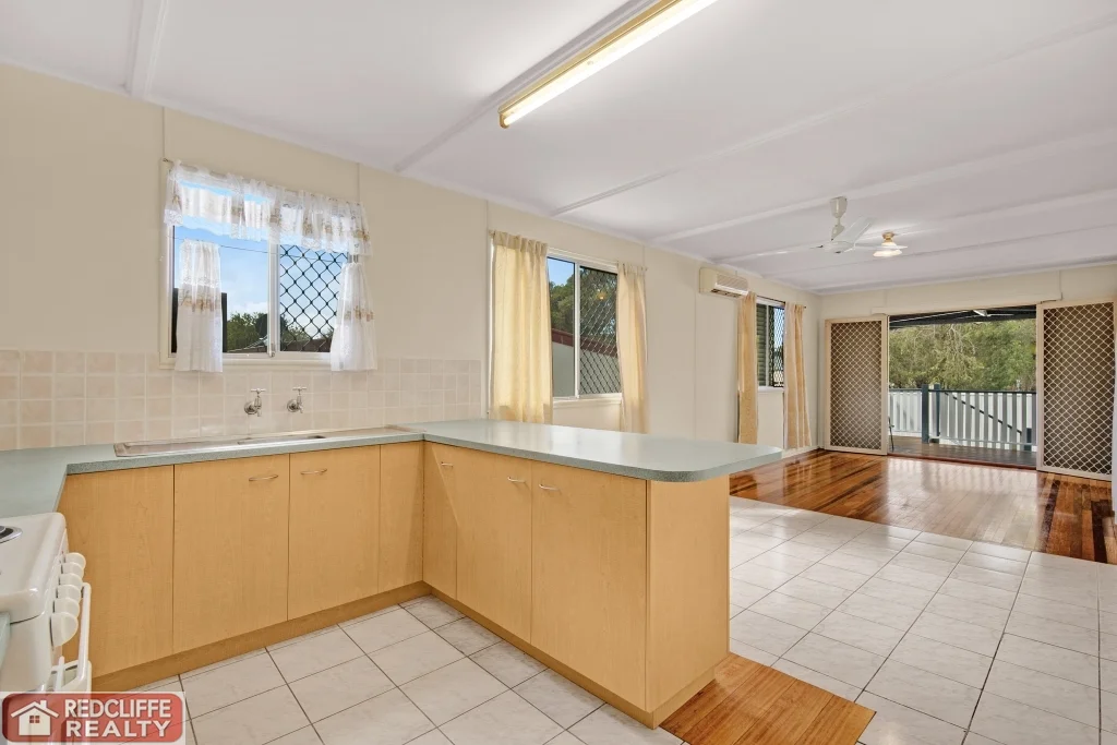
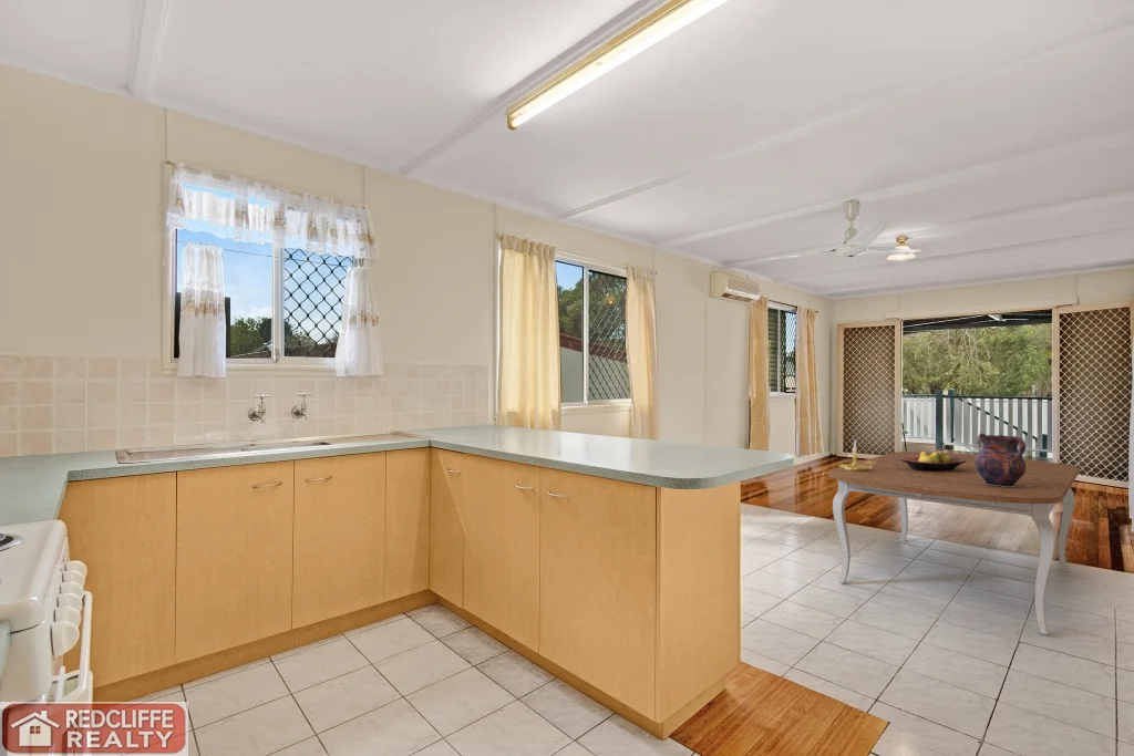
+ candle holder (856, 454)
+ vase (999, 459)
+ fruit bowl (932, 459)
+ dining table (957, 505)
